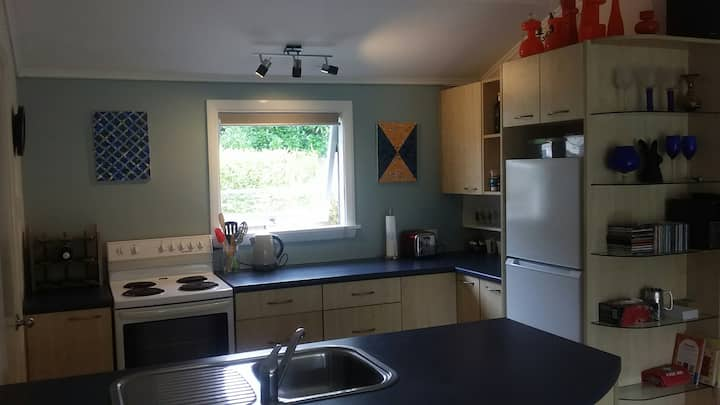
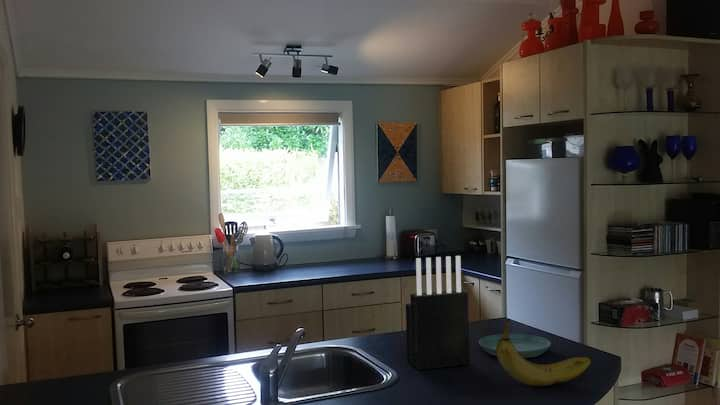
+ banana (543, 365)
+ knife block (435, 309)
+ saucer (514, 346)
